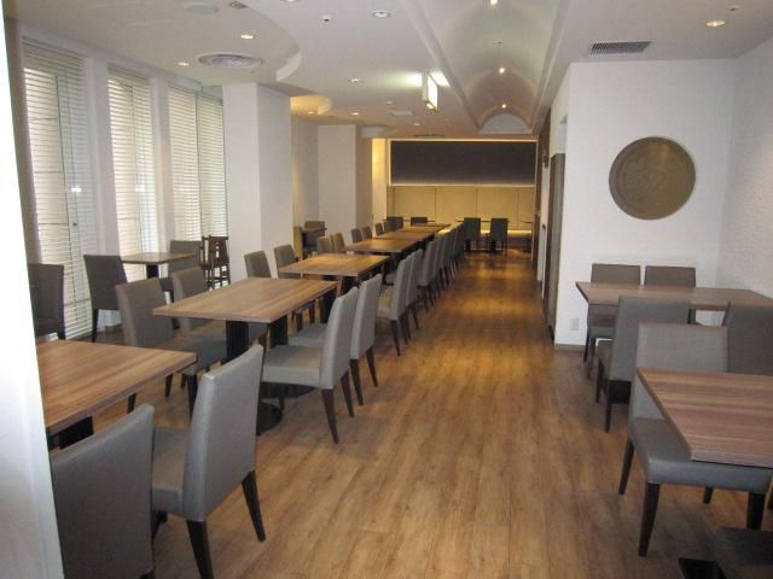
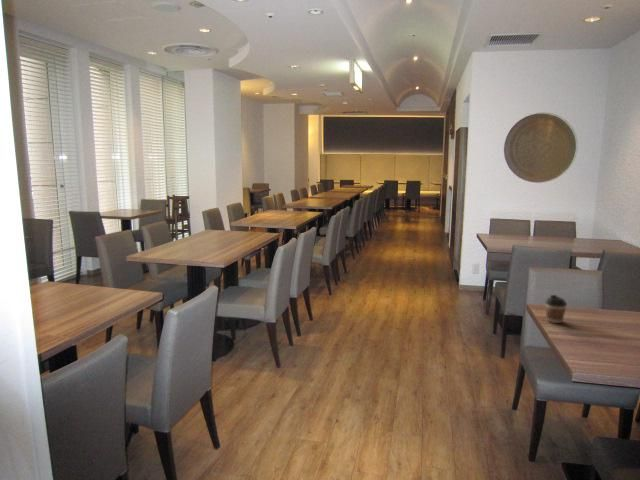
+ coffee cup (555, 308)
